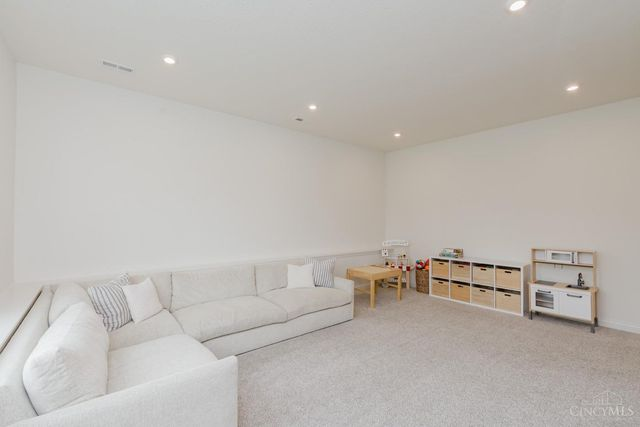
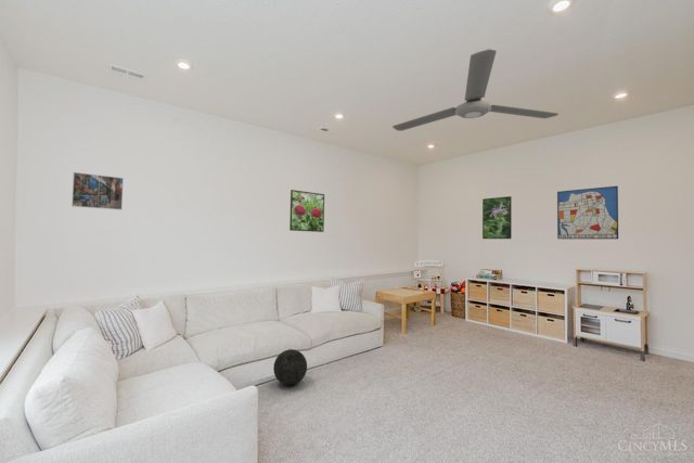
+ ball (290, 366)
+ wall art (586, 214)
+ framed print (98, 191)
+ ceiling fan (470, 91)
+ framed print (496, 218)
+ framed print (307, 211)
